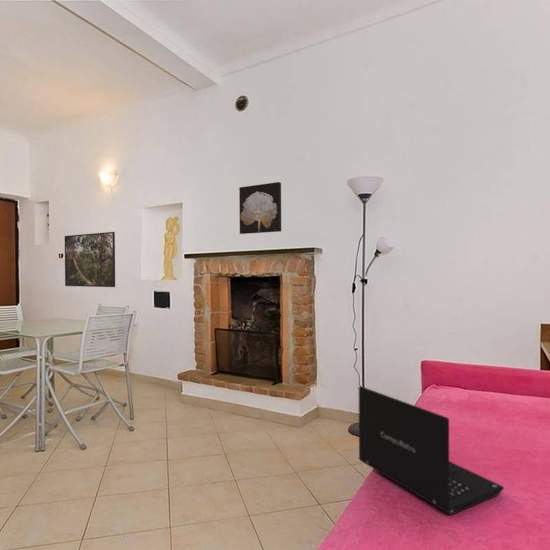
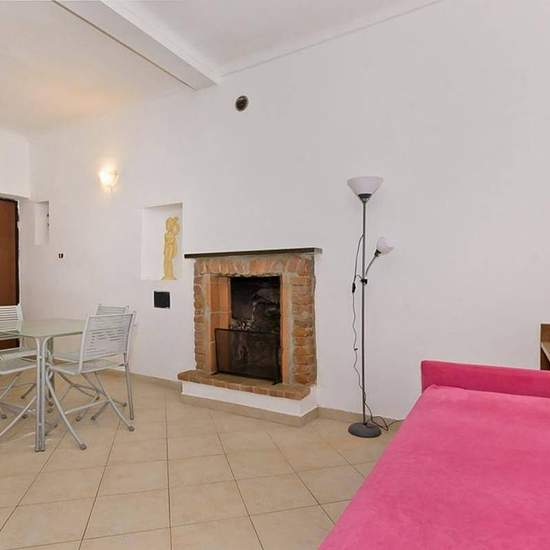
- laptop (425, 436)
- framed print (88, 260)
- wall art (259, 208)
